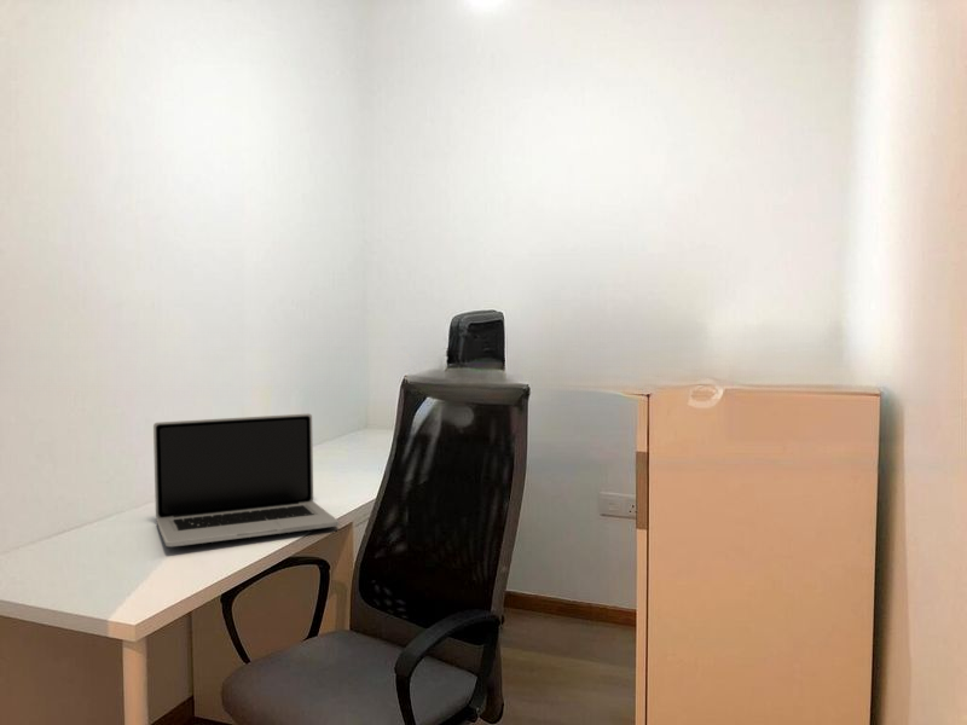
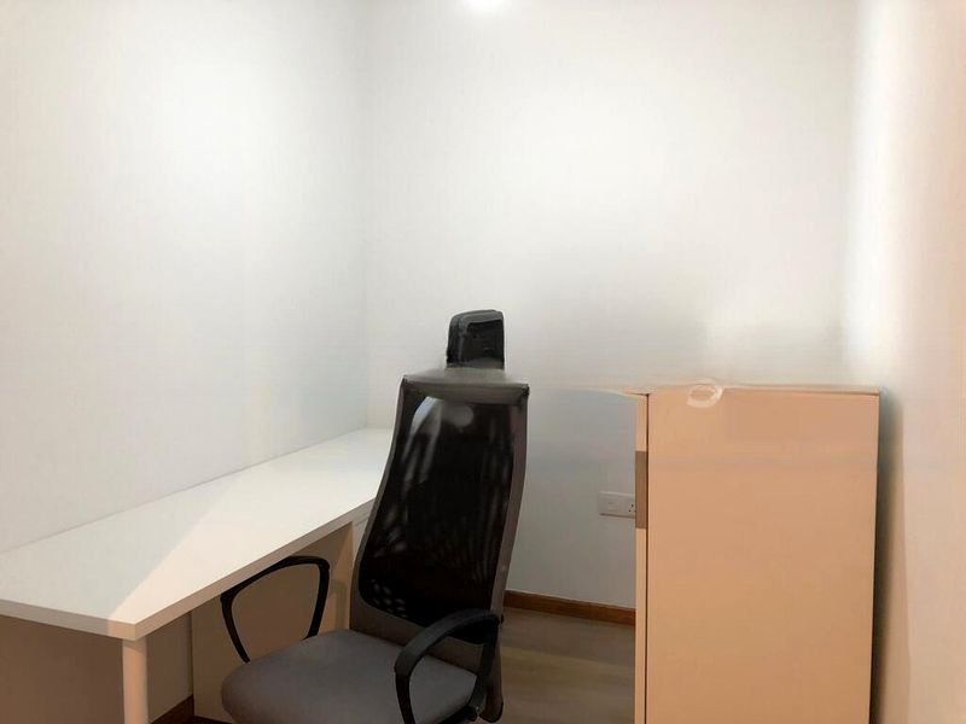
- laptop (245, 475)
